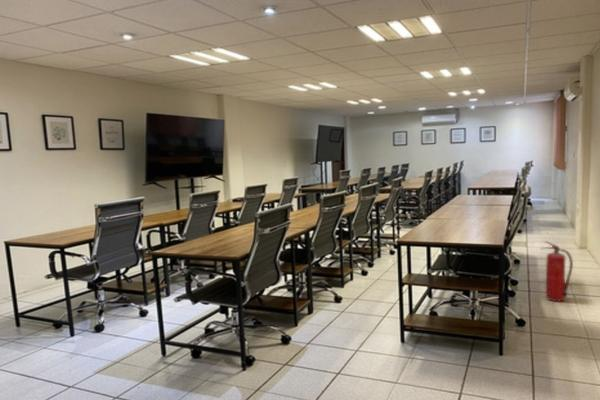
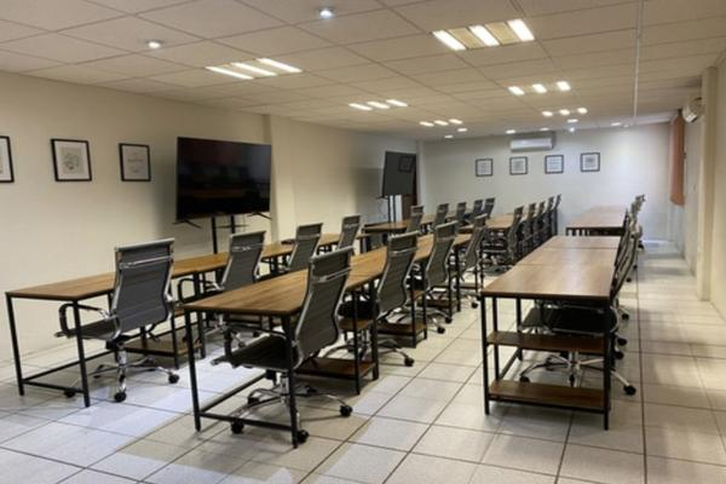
- fire extinguisher (556, 271)
